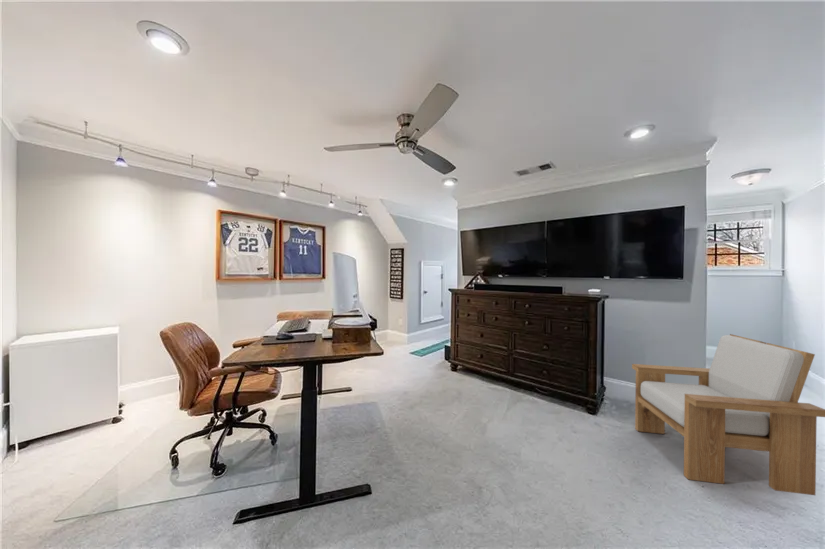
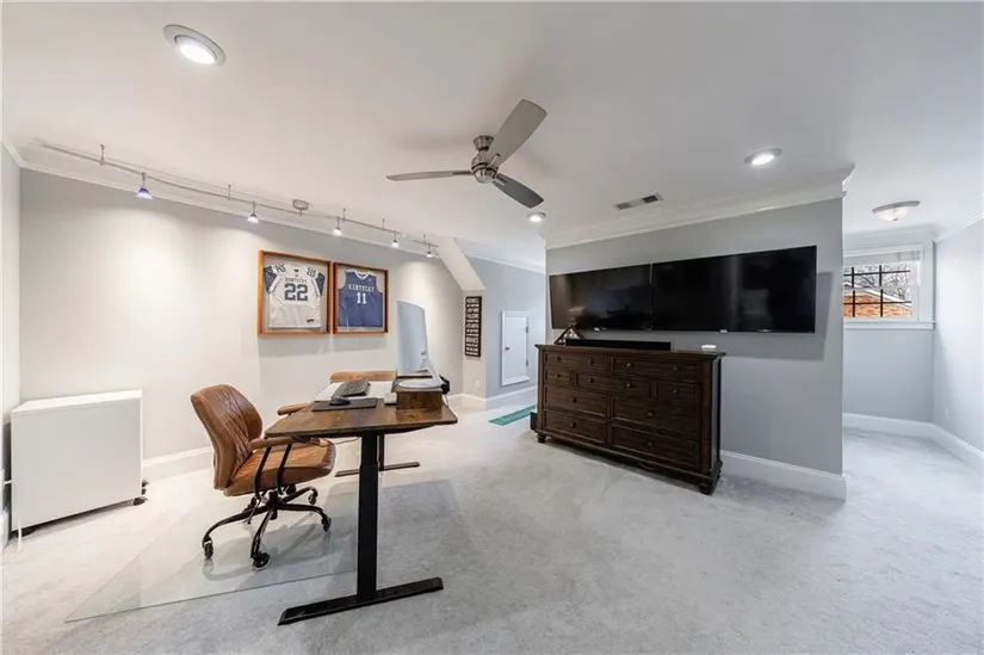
- armchair (712, 398)
